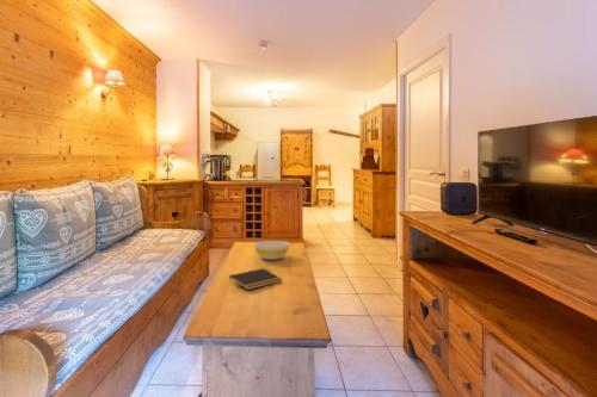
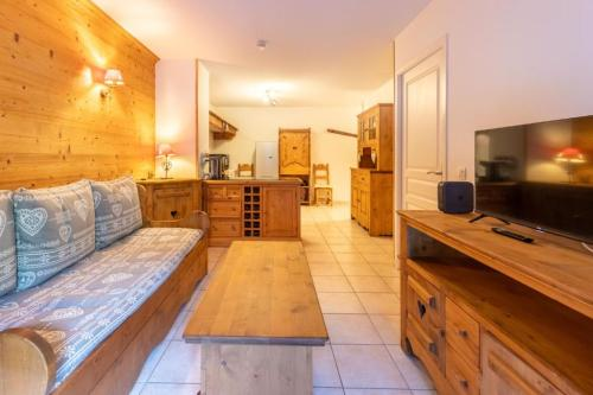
- notepad (256, 278)
- bowl (271, 250)
